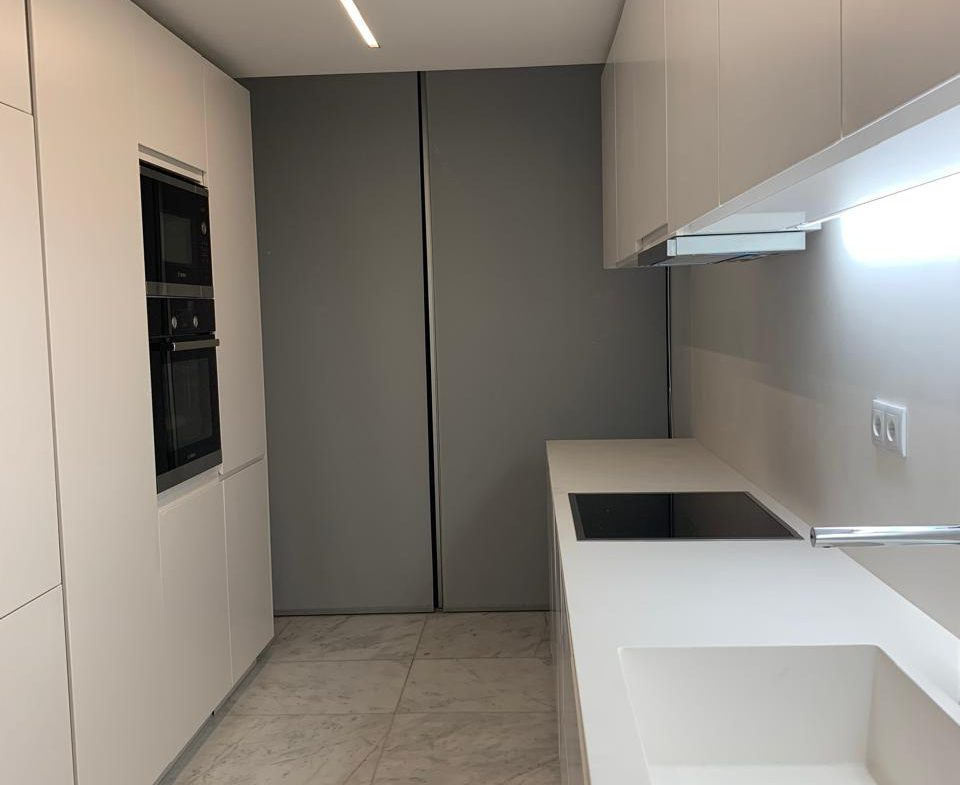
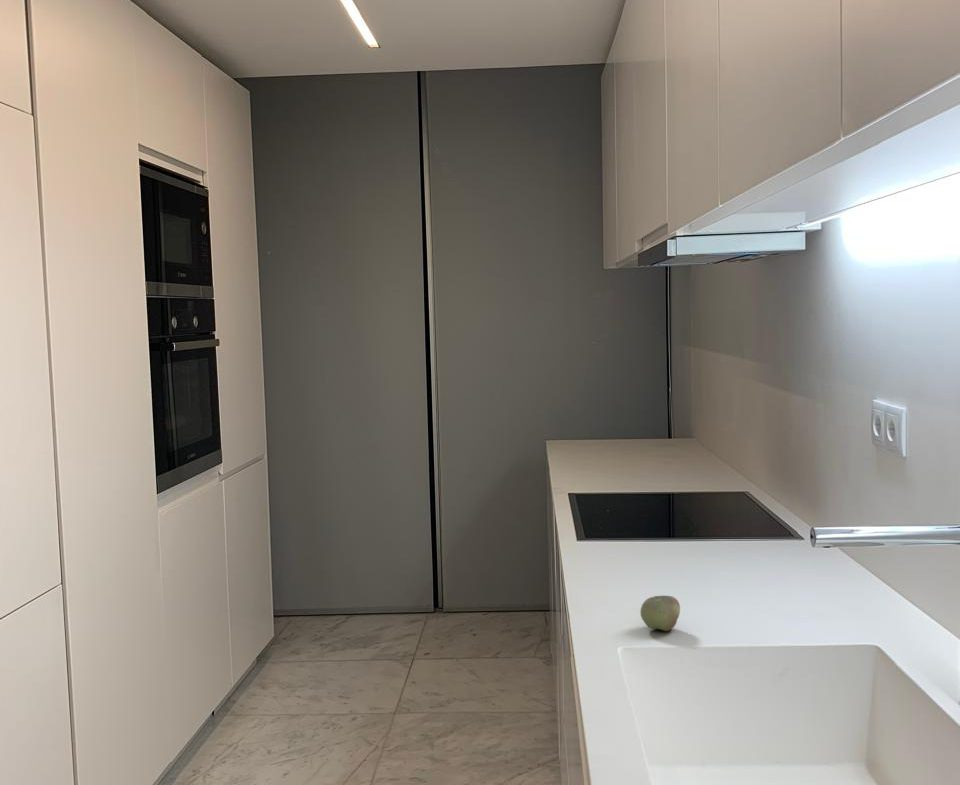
+ apple (664, 611)
